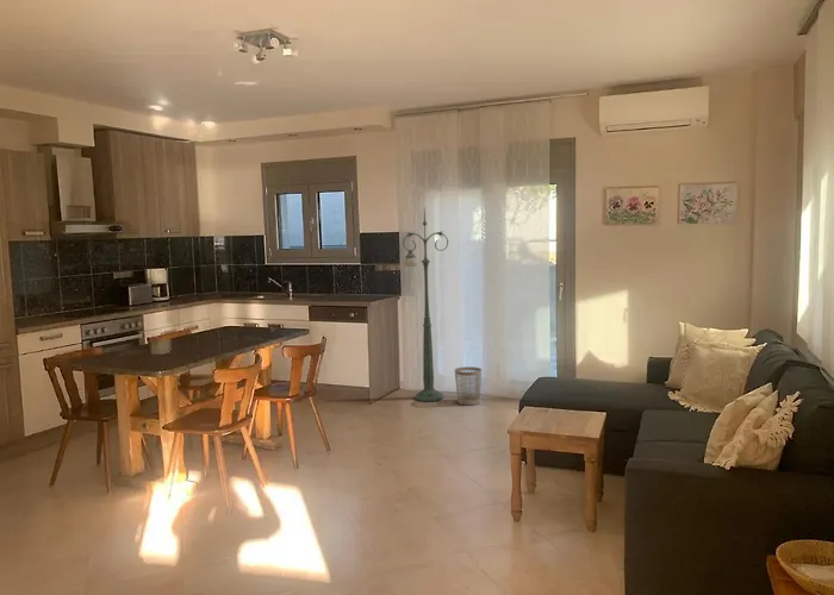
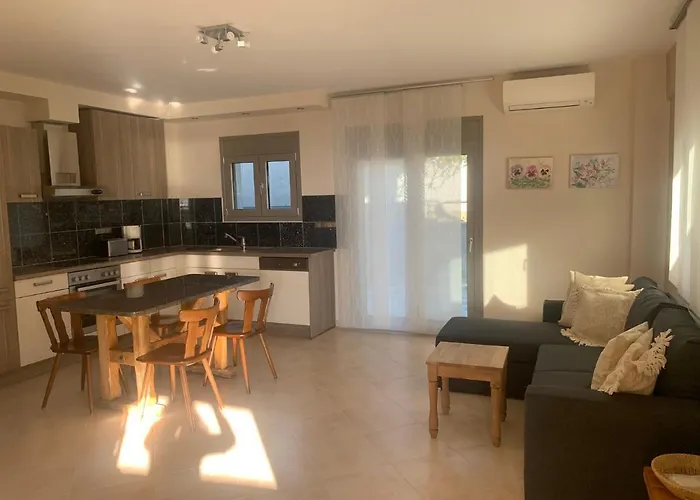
- wastebasket (468, 386)
- floor lamp (427, 301)
